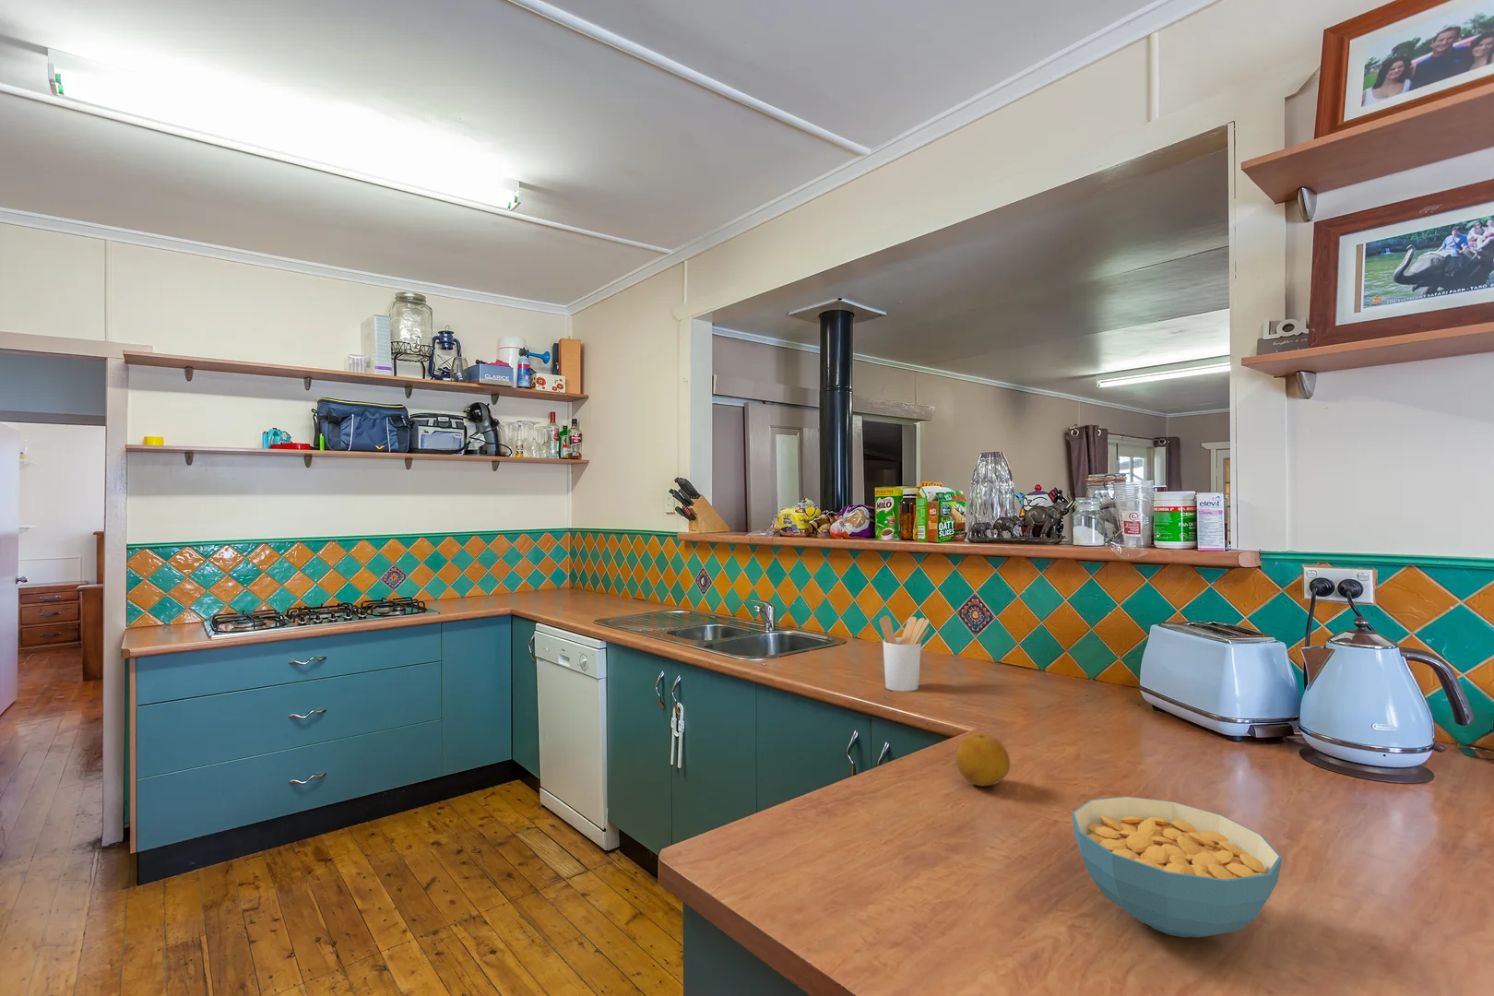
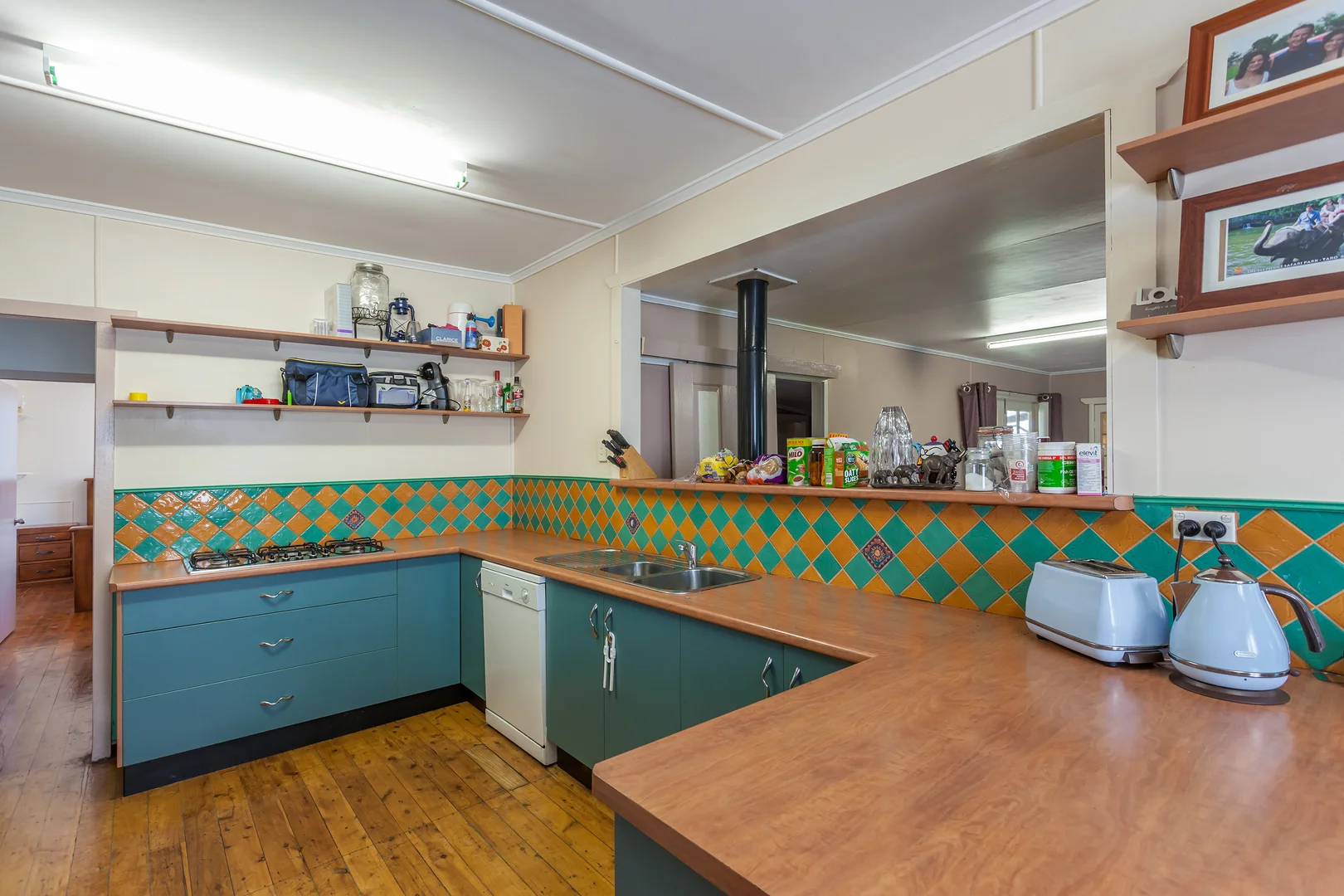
- cereal bowl (1169, 877)
- fruit (983, 760)
- utensil holder (907, 651)
